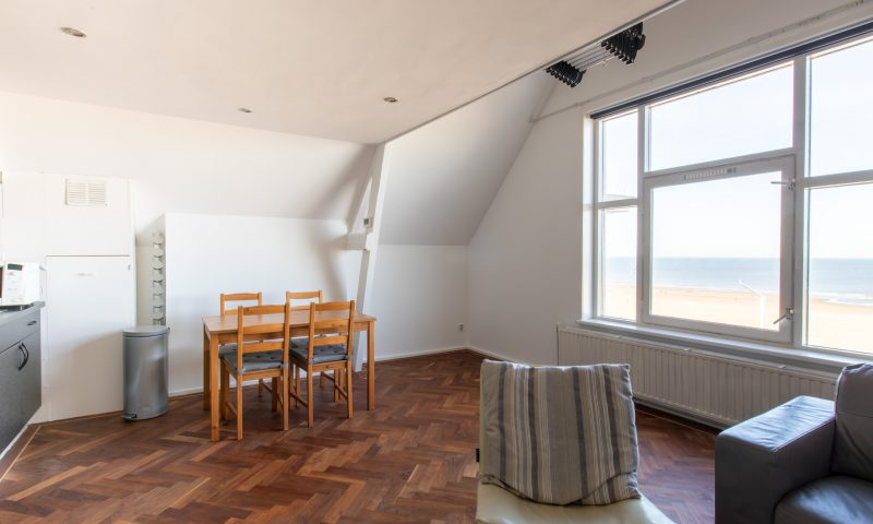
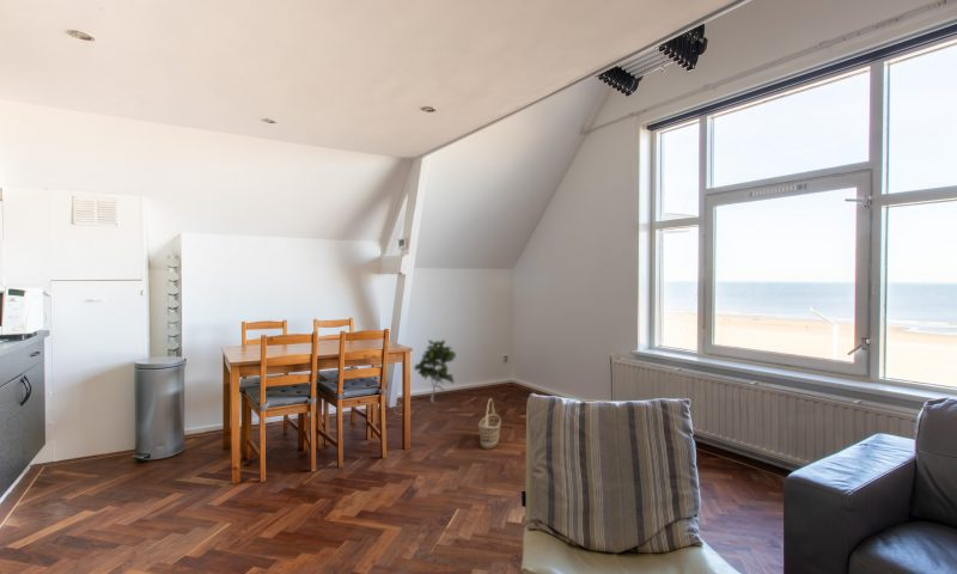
+ basket (489, 420)
+ indoor plant (434, 370)
